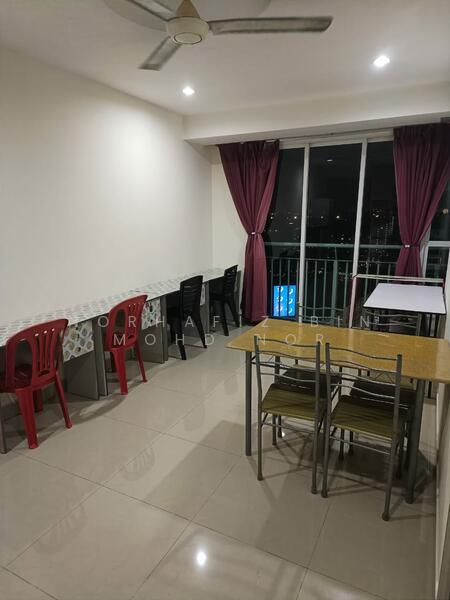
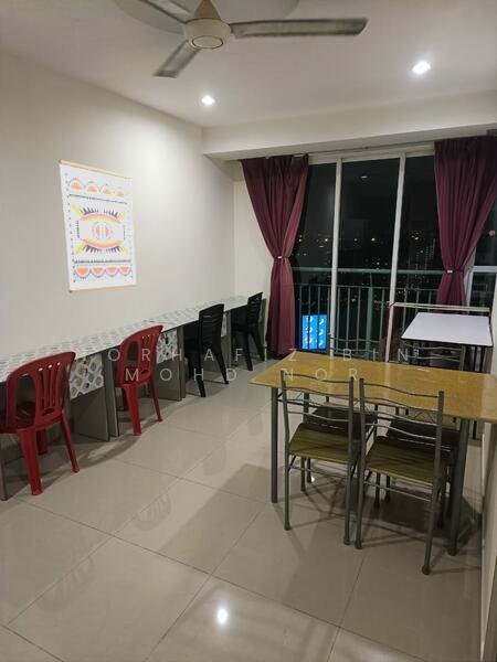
+ wall art (102, 231)
